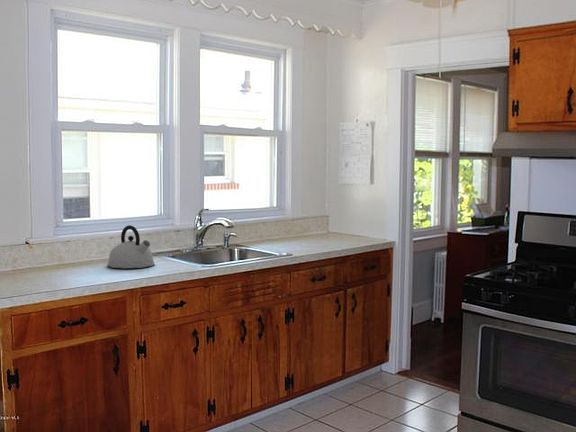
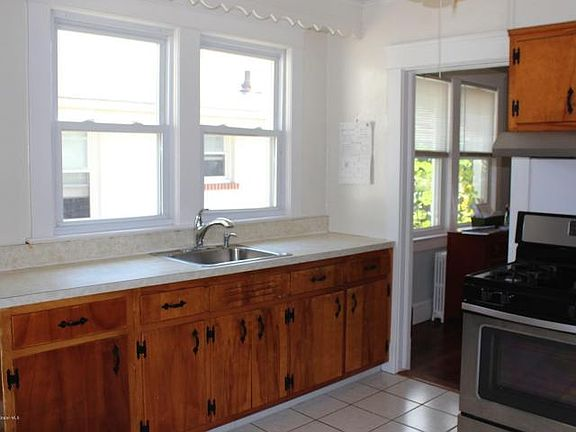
- kettle (132, 245)
